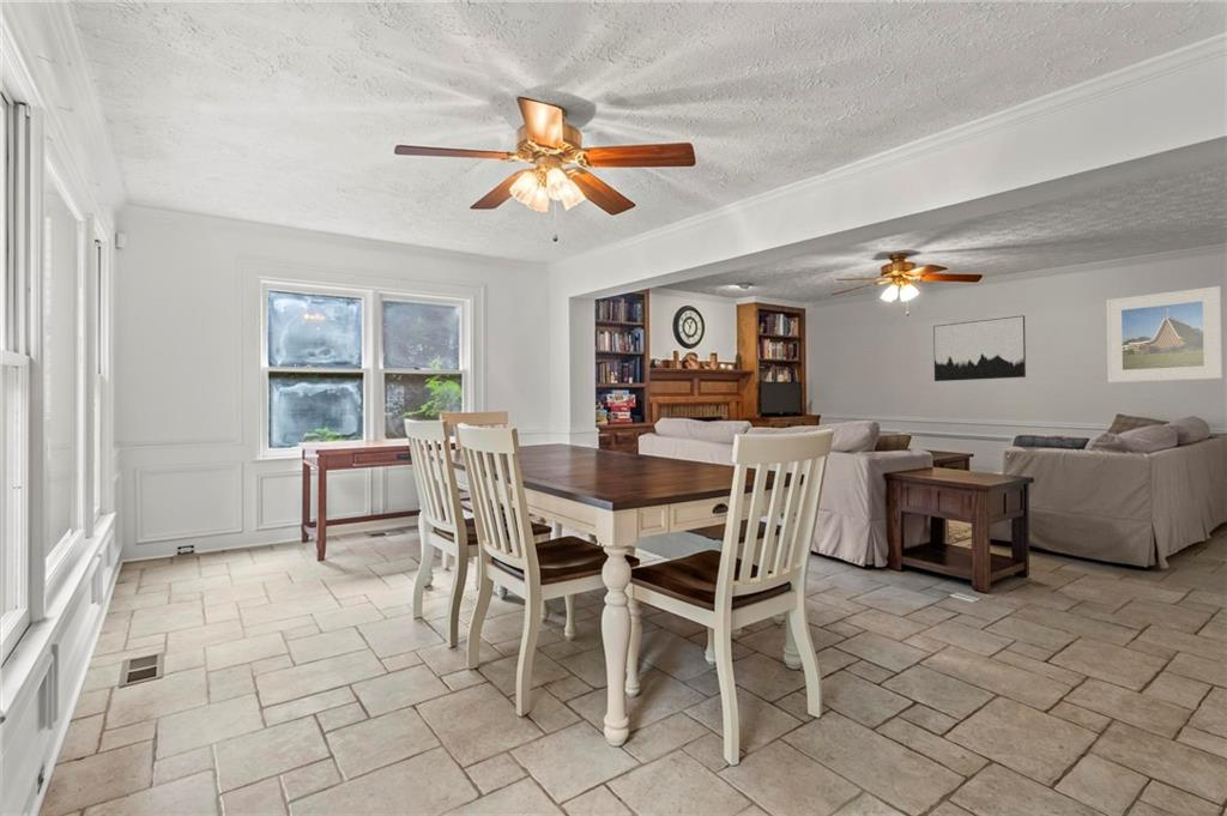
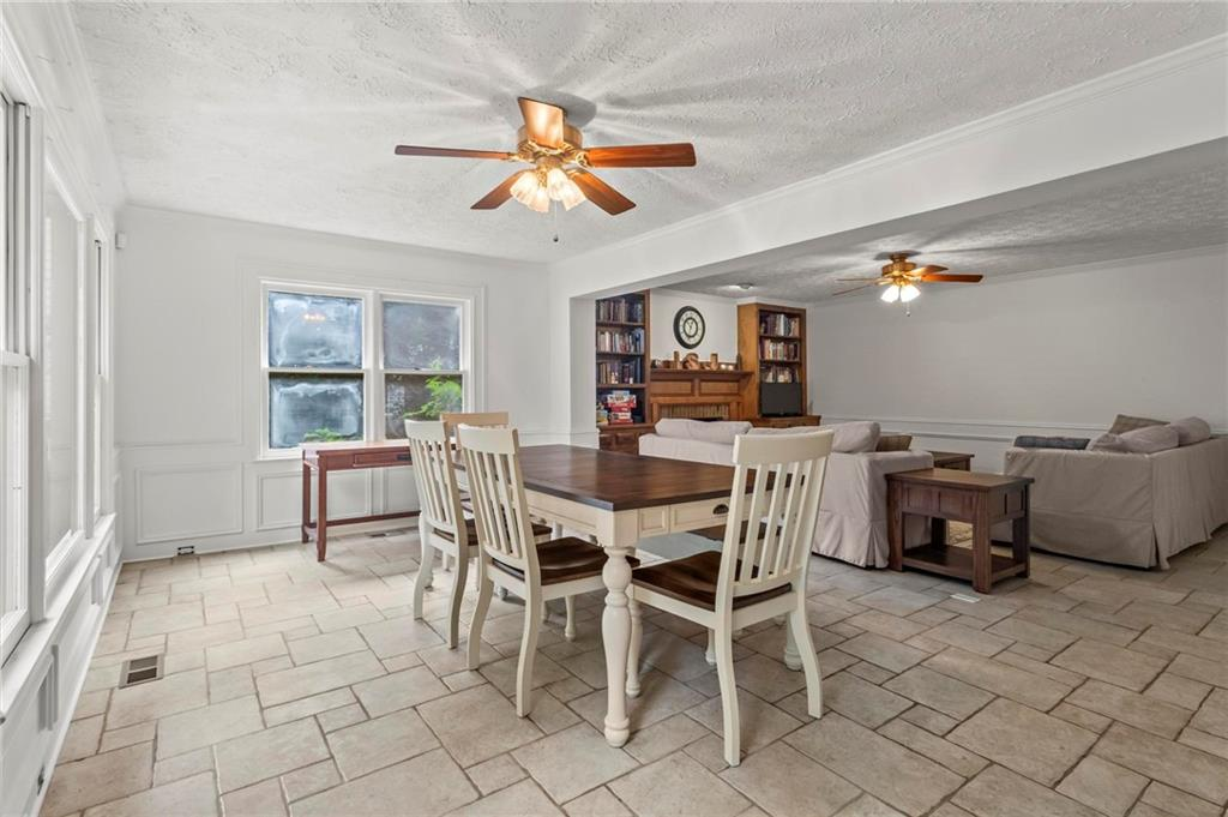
- wall art (977, 350)
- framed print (1161, 337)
